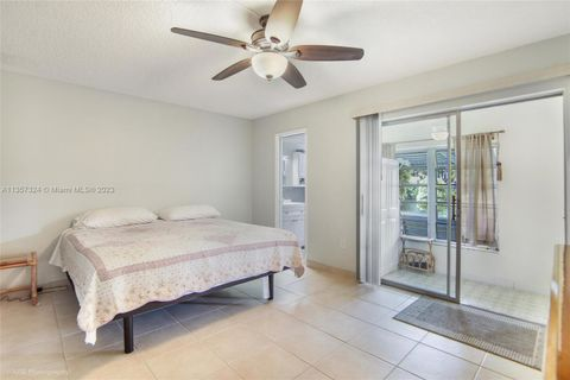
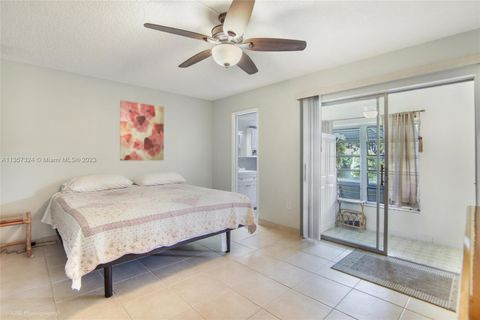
+ wall art (143, 132)
